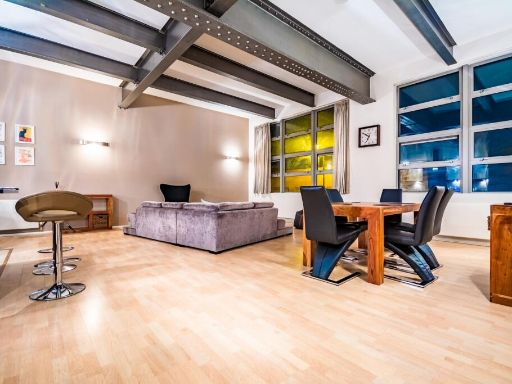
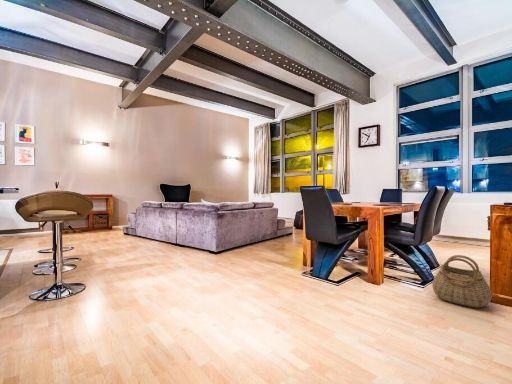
+ basket (460, 278)
